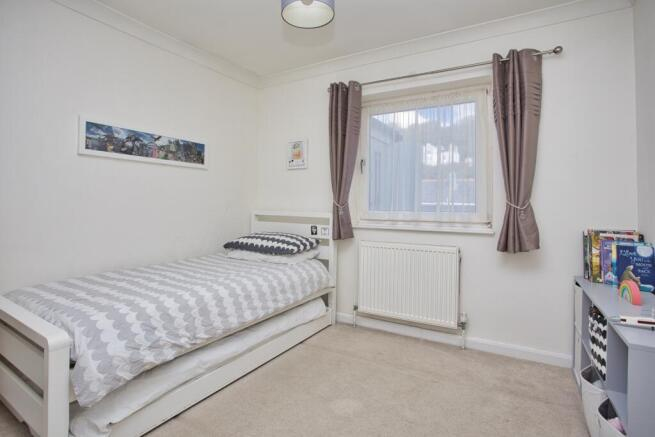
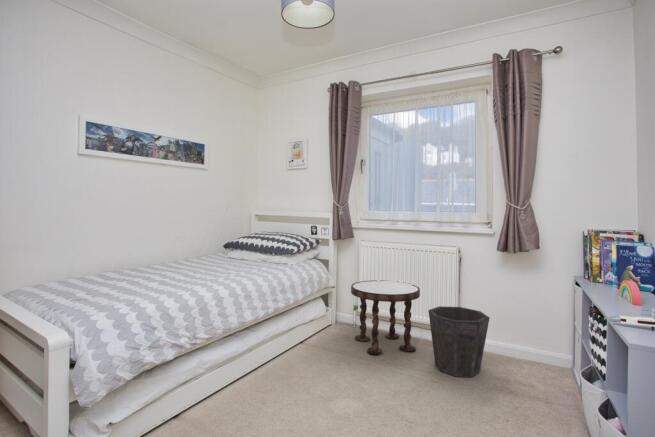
+ waste bin (457, 340)
+ side table (390, 315)
